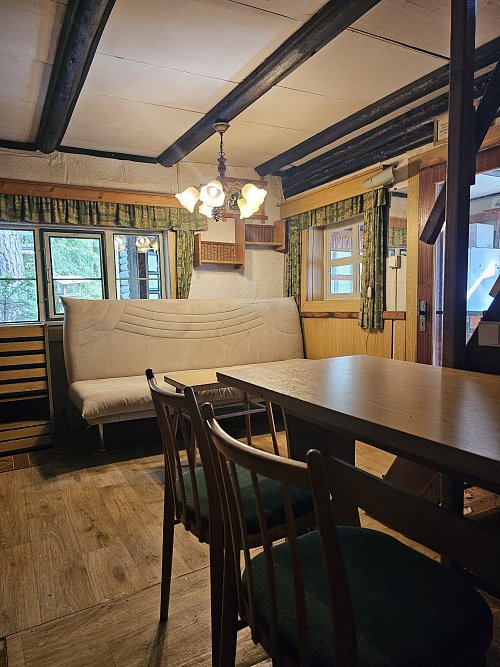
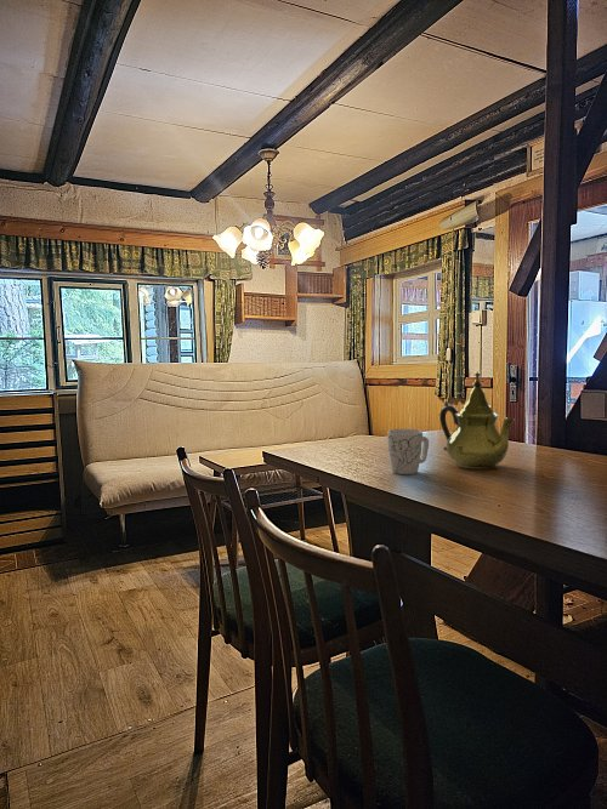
+ teapot (475, 418)
+ mug (409, 450)
